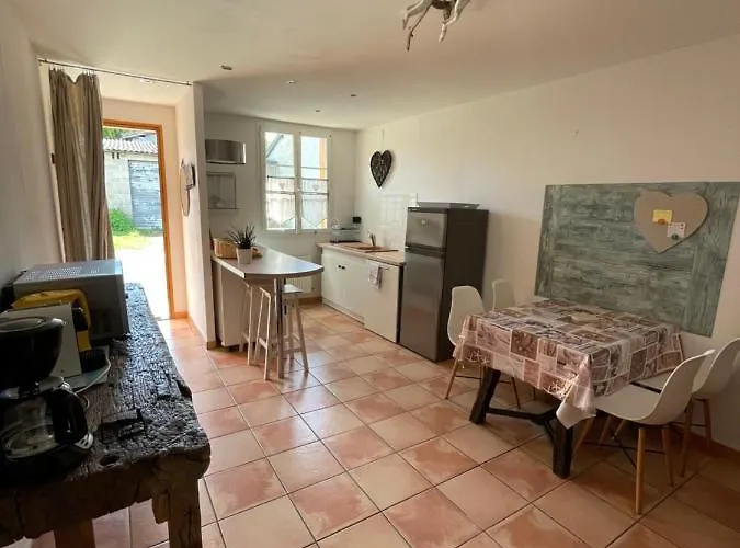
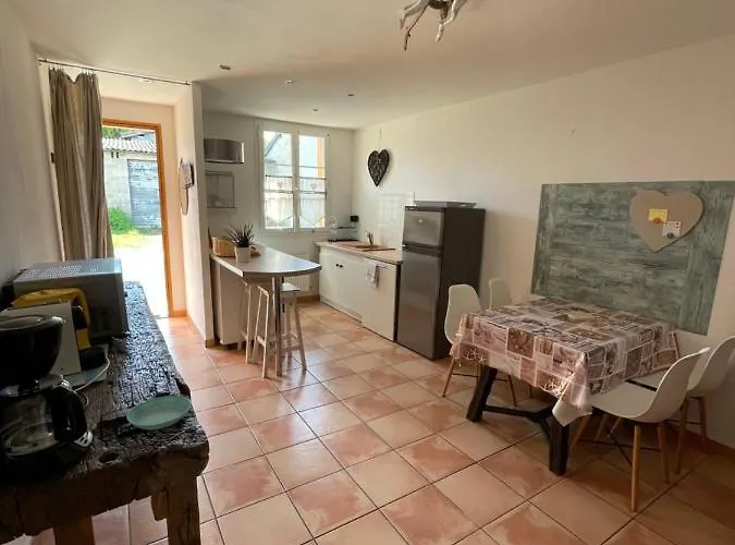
+ saucer (160, 413)
